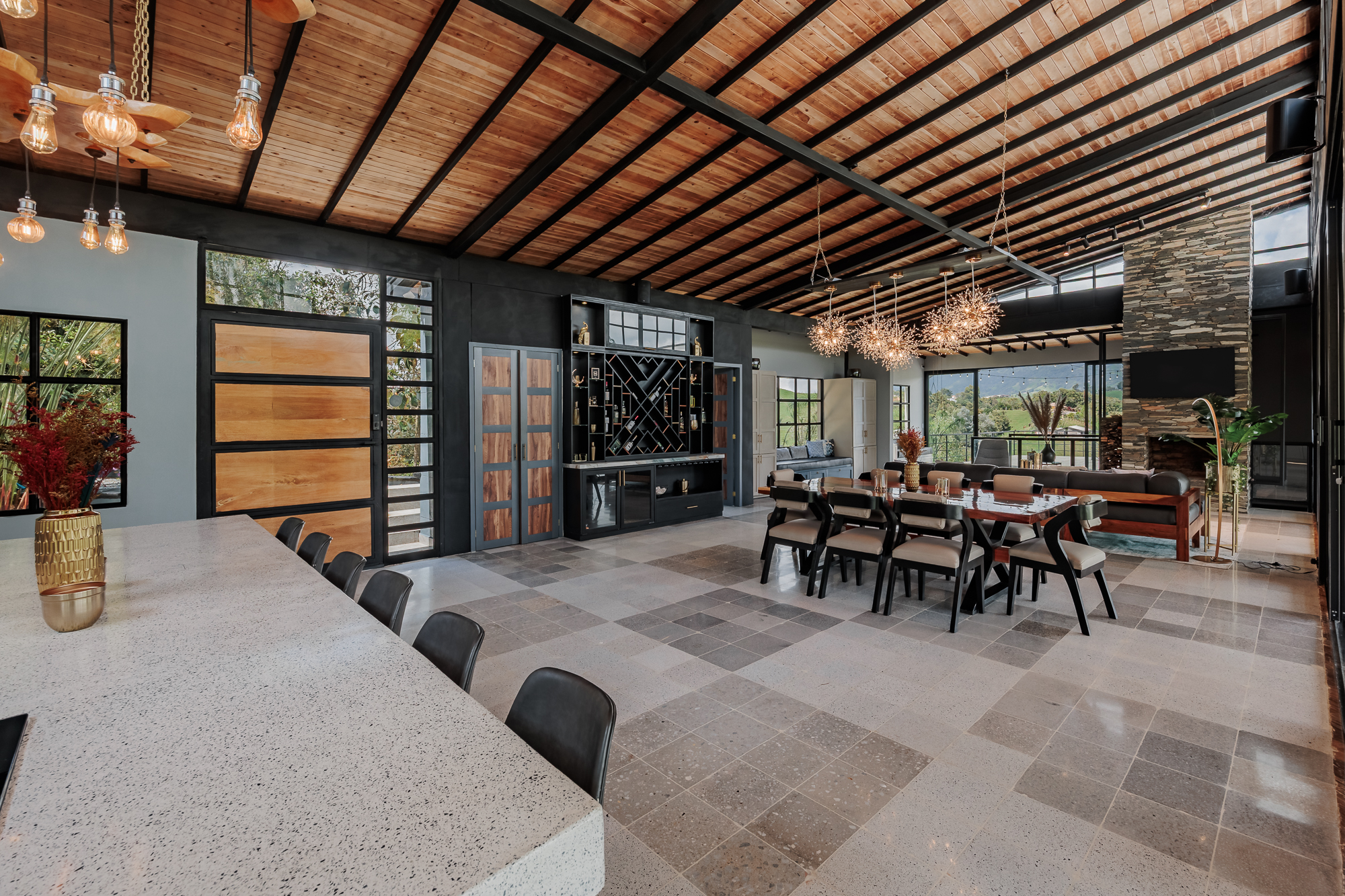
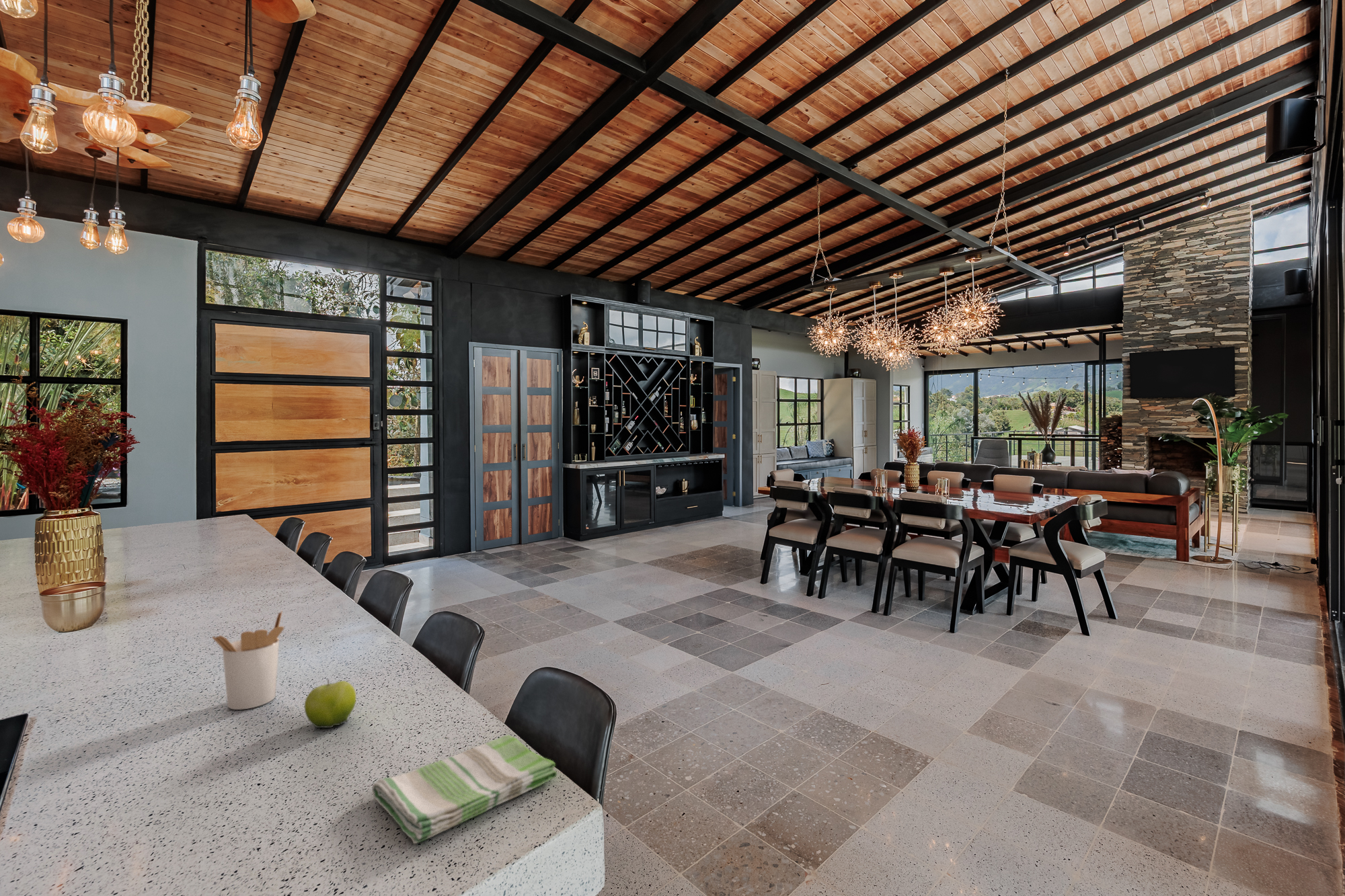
+ fruit (331, 702)
+ dish towel (467, 776)
+ utensil holder (255, 661)
